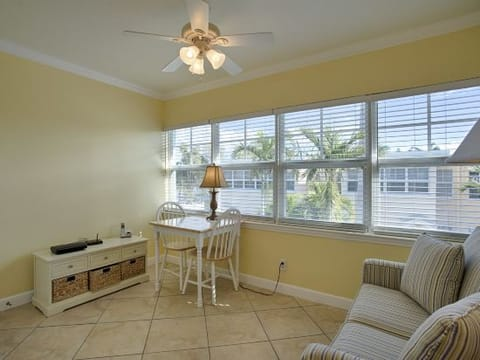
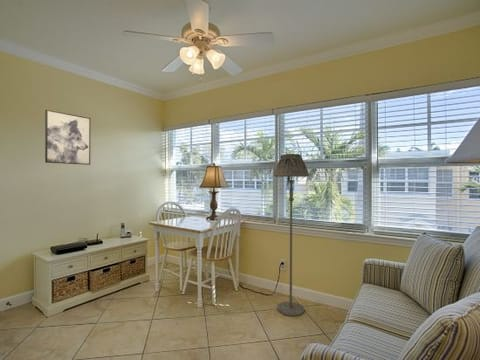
+ floor lamp (290, 231)
+ wall art (69, 139)
